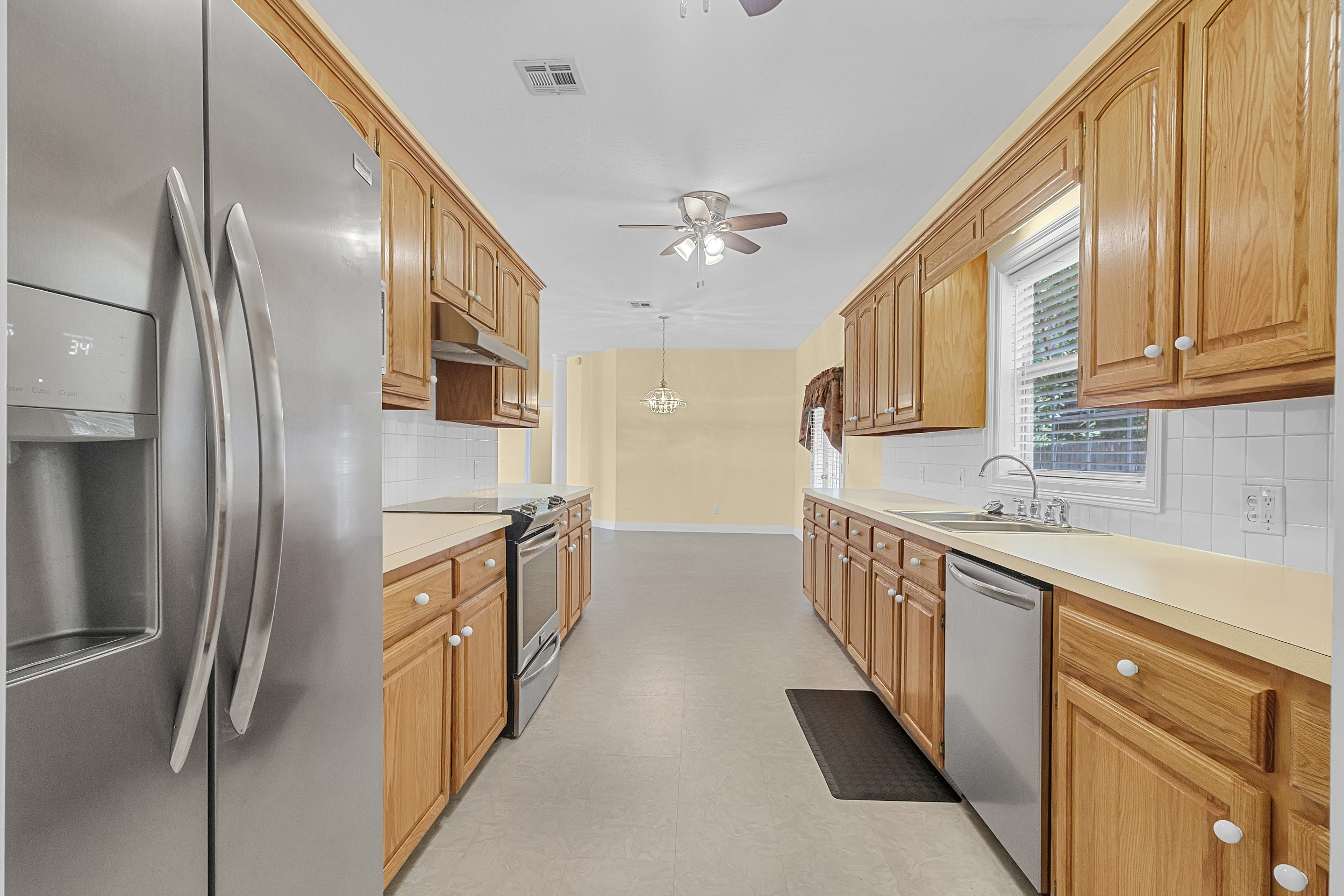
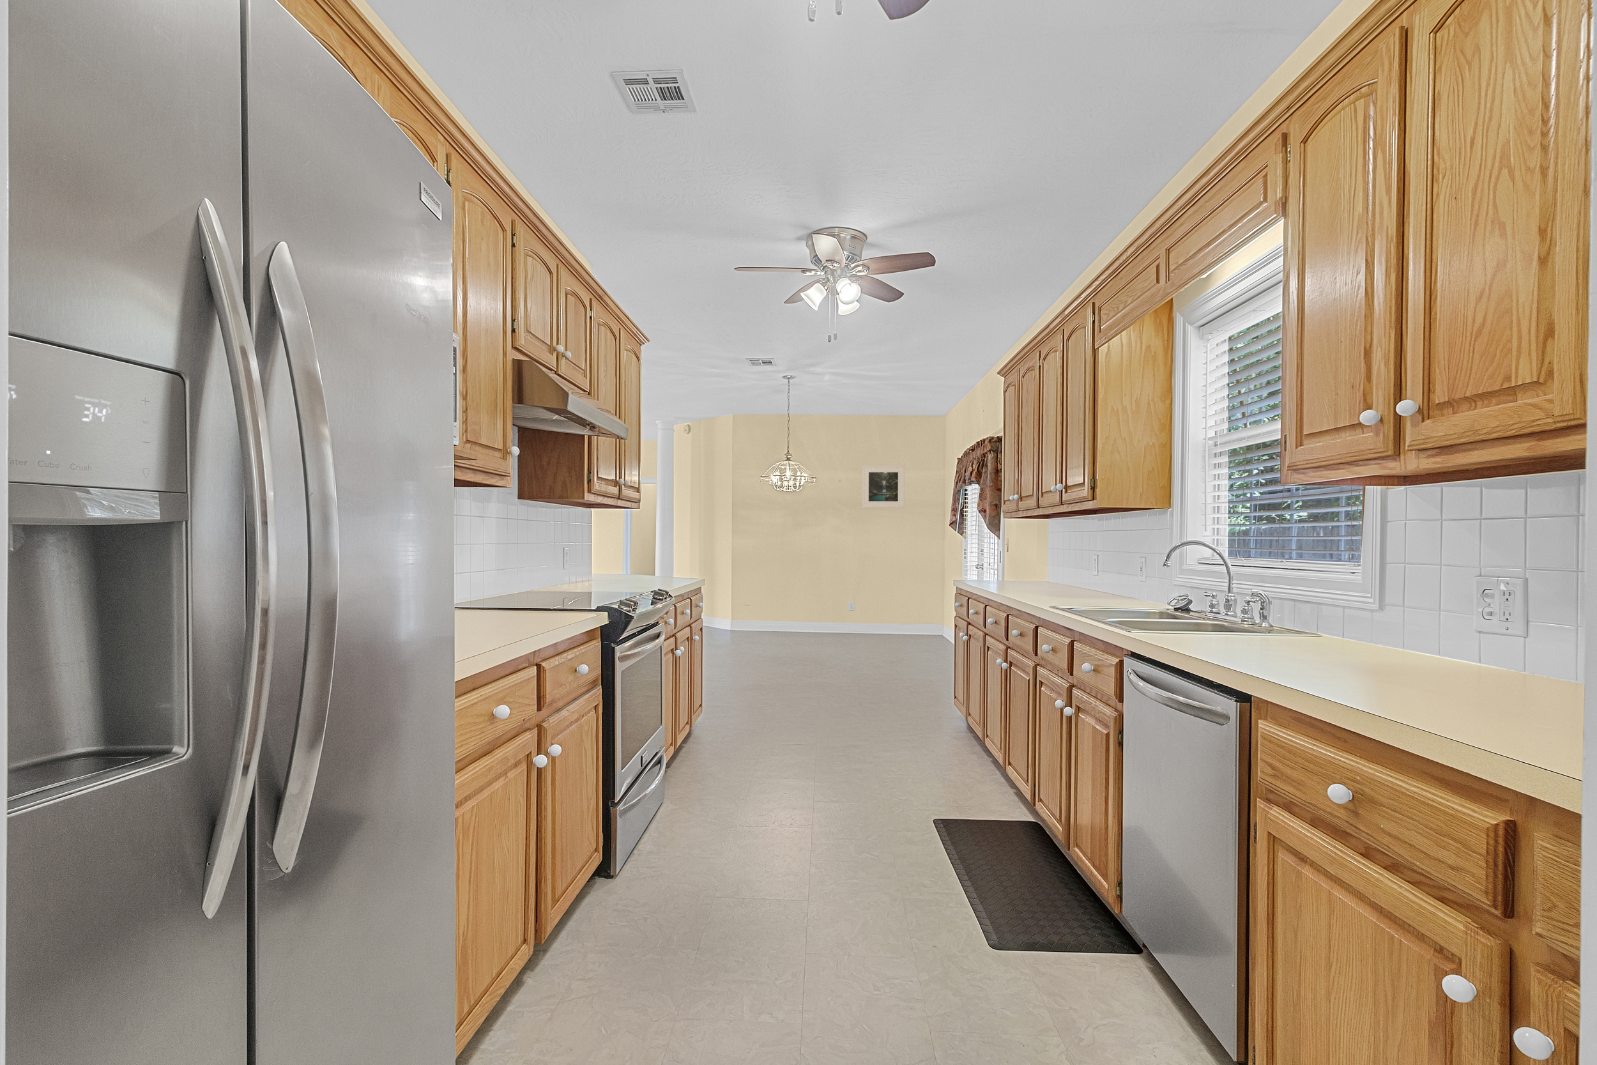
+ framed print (883, 486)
